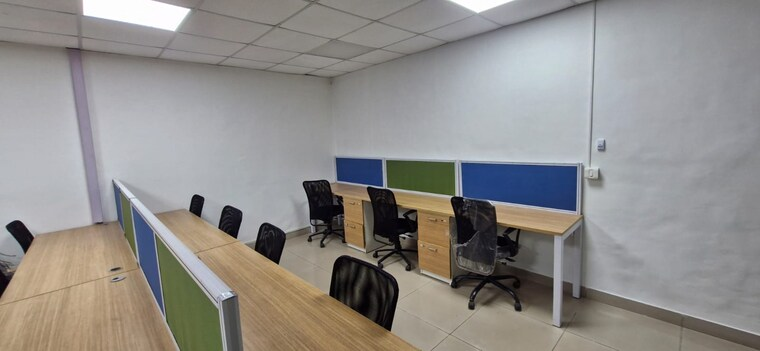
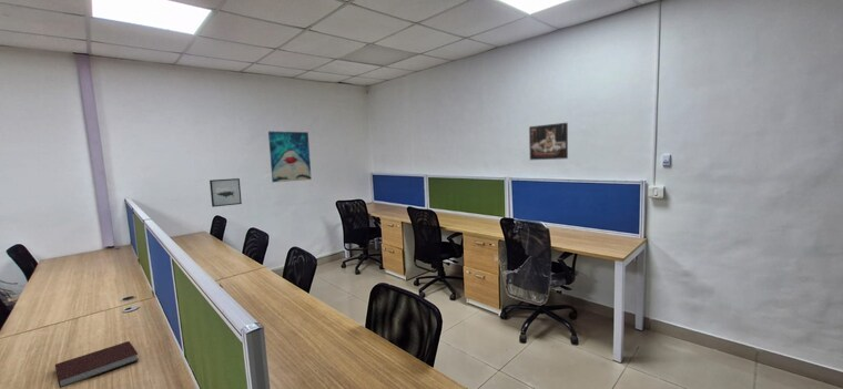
+ wall art (291, 156)
+ notebook (98, 361)
+ wall art (225, 192)
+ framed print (547, 142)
